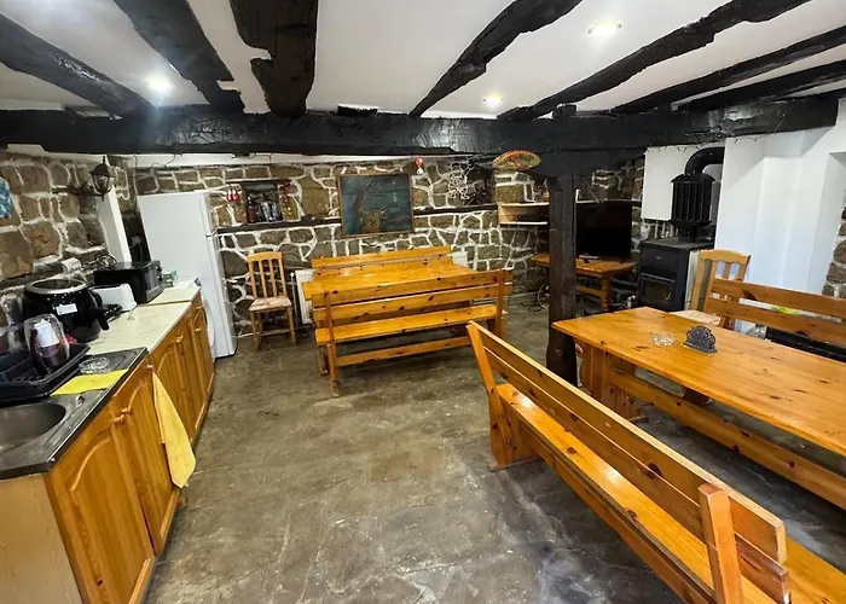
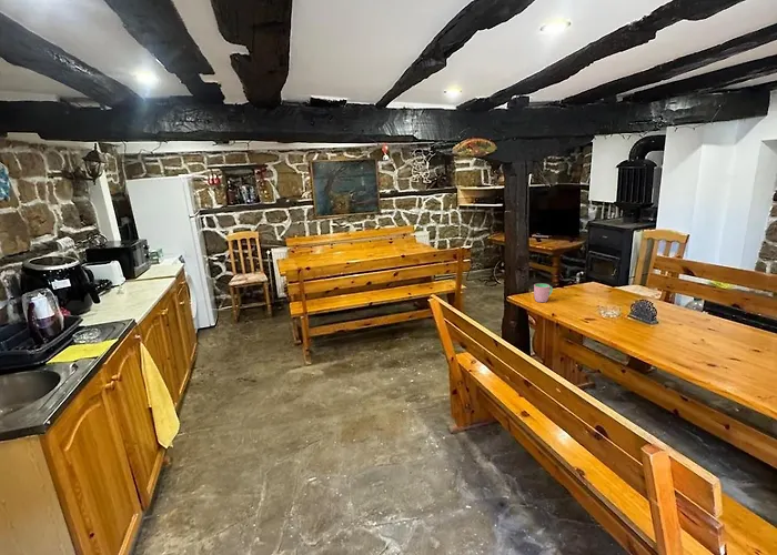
+ cup (543, 292)
